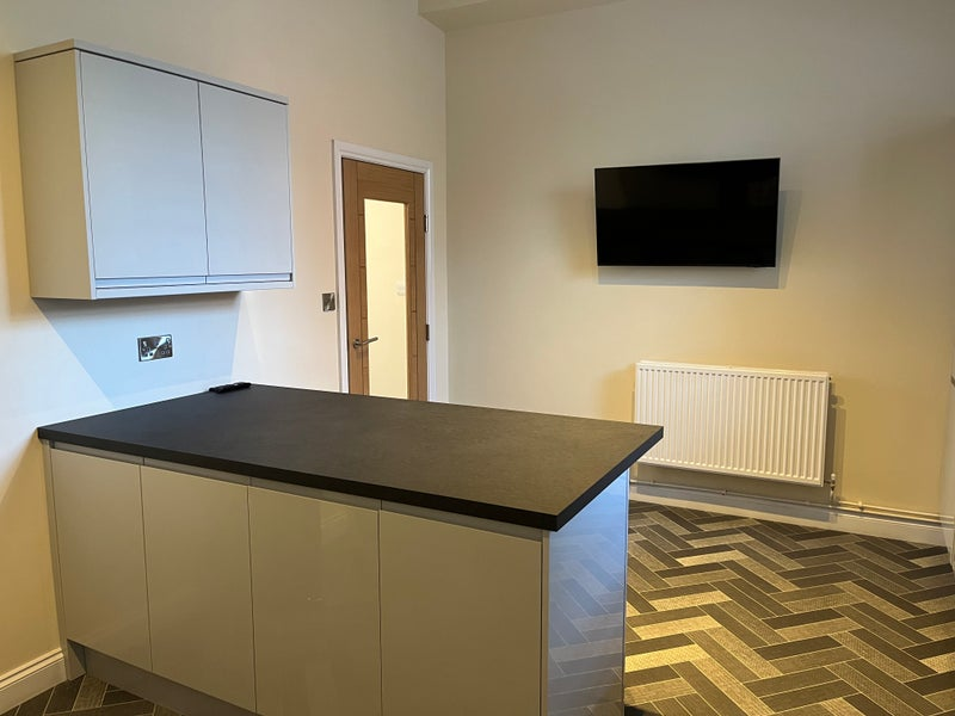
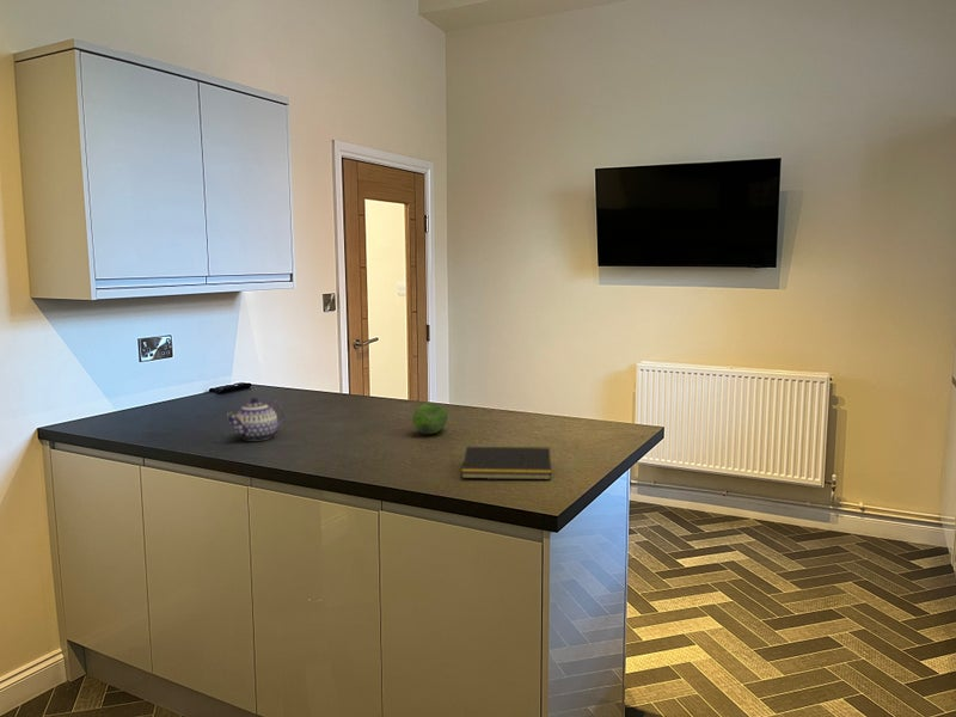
+ notepad (507, 461)
+ teapot (256, 417)
+ fruit (431, 417)
